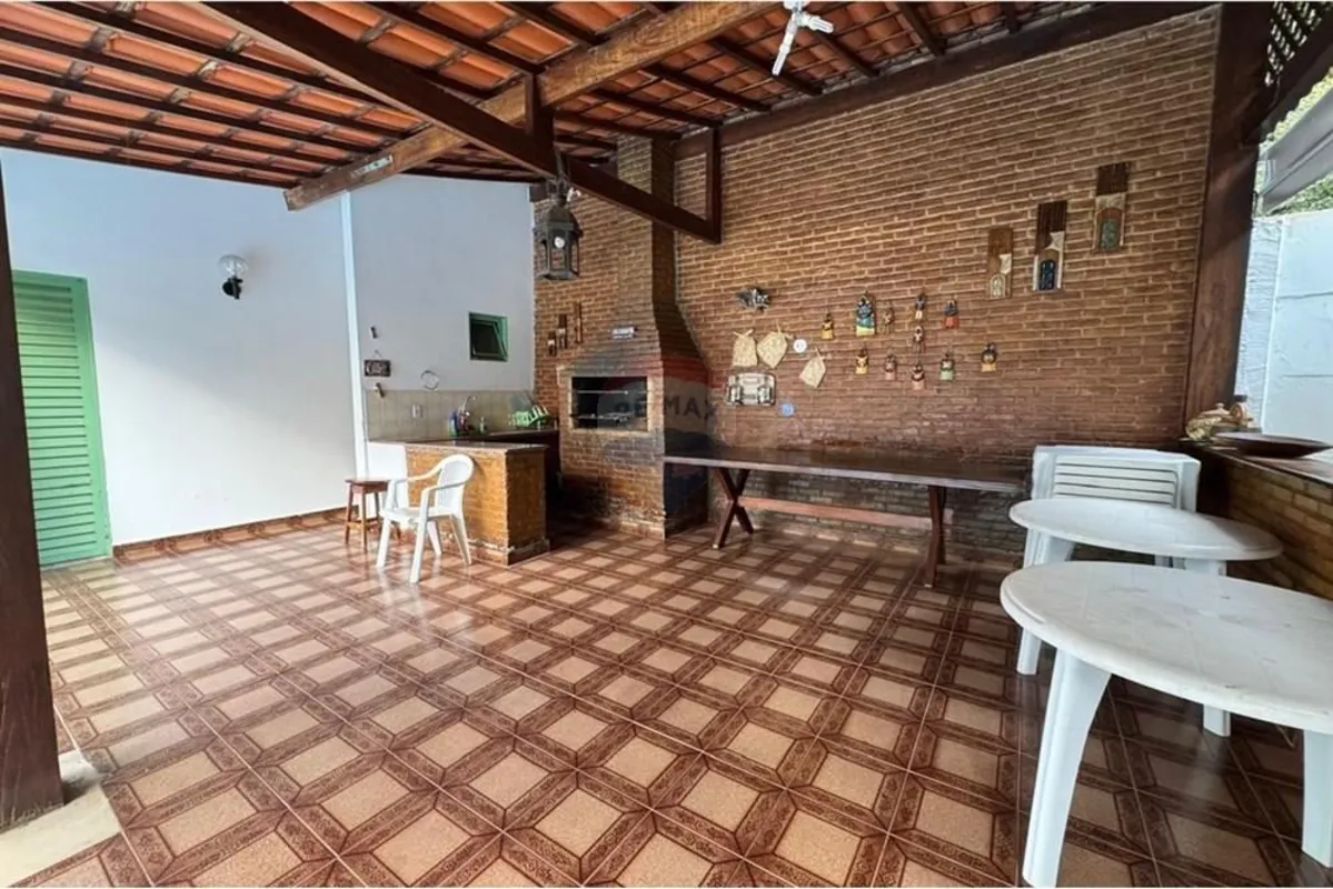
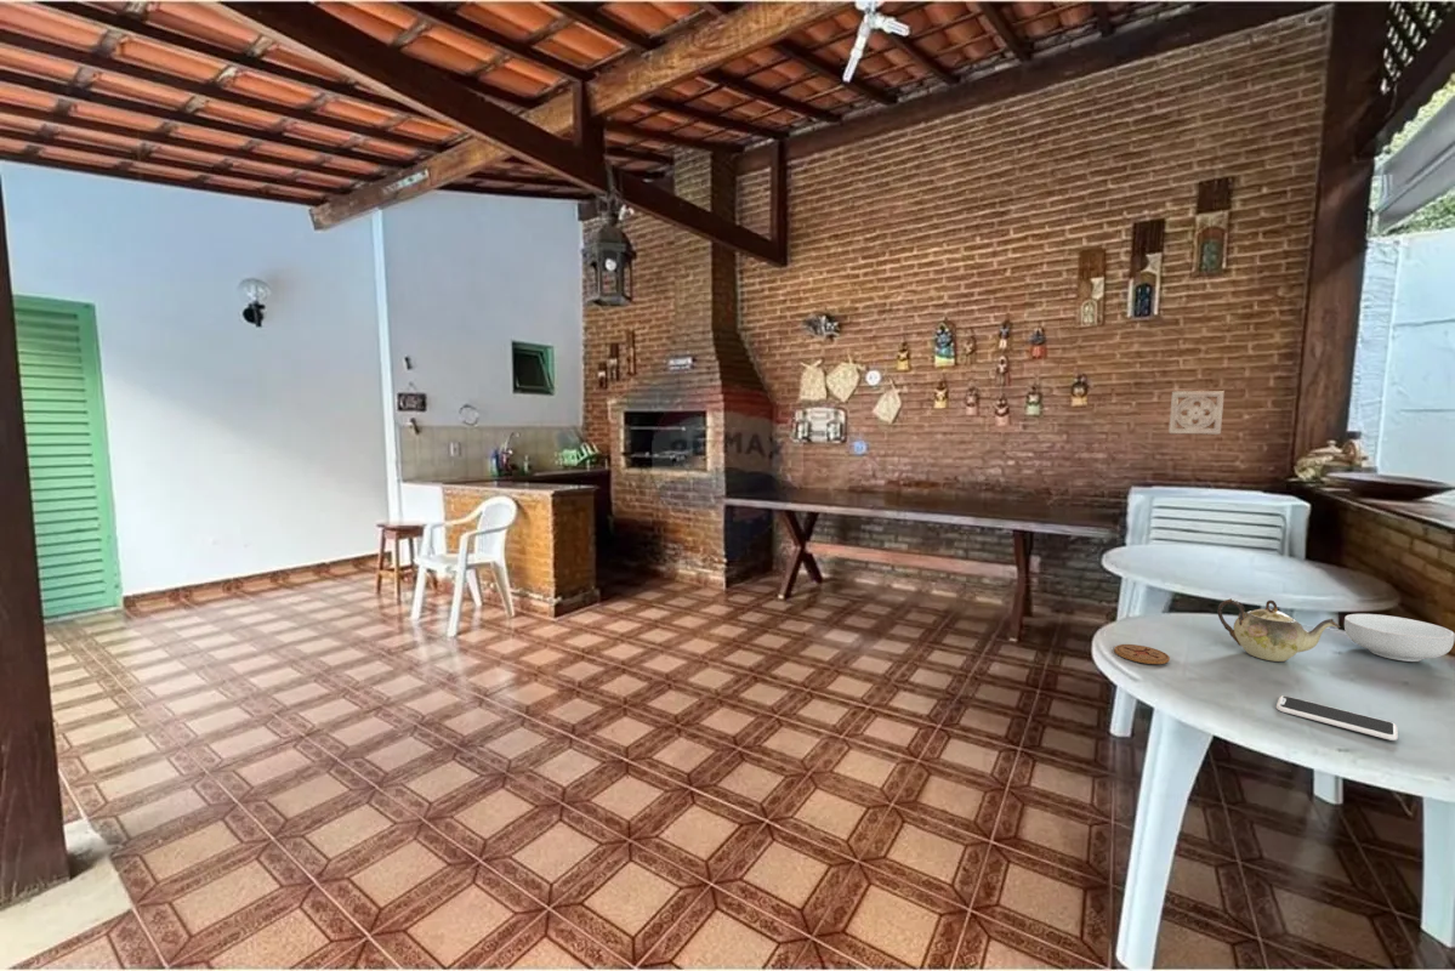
+ cereal bowl (1396, 638)
+ wall ornament (1195, 411)
+ teapot (1274, 629)
+ smartphone (1334, 716)
+ coaster (1141, 653)
